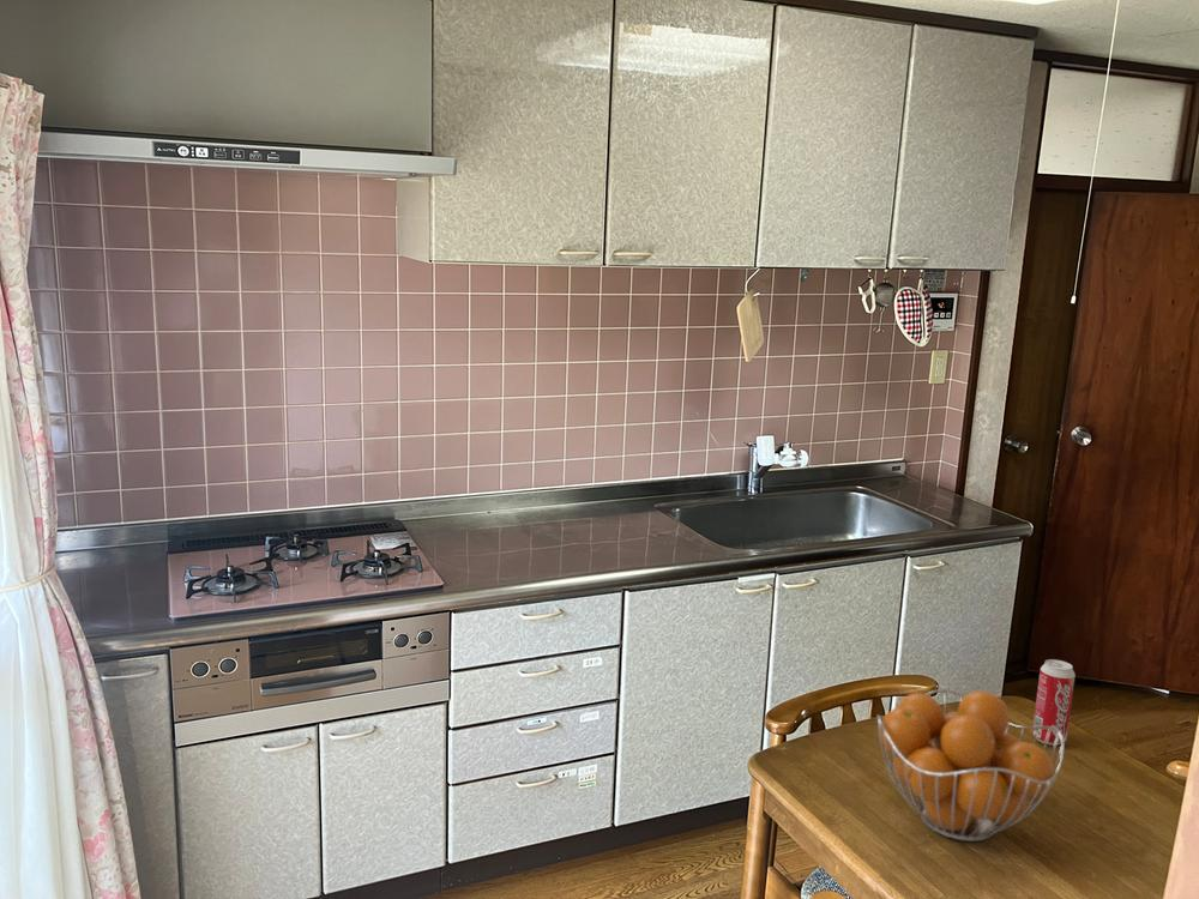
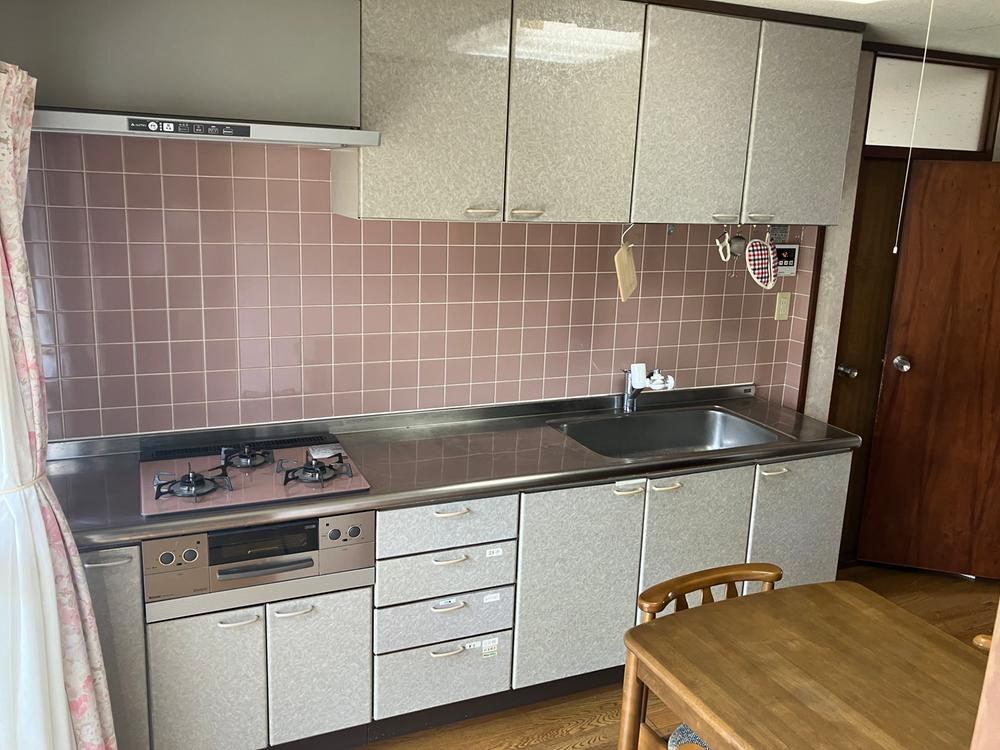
- fruit basket (964, 761)
- beverage can (1053, 701)
